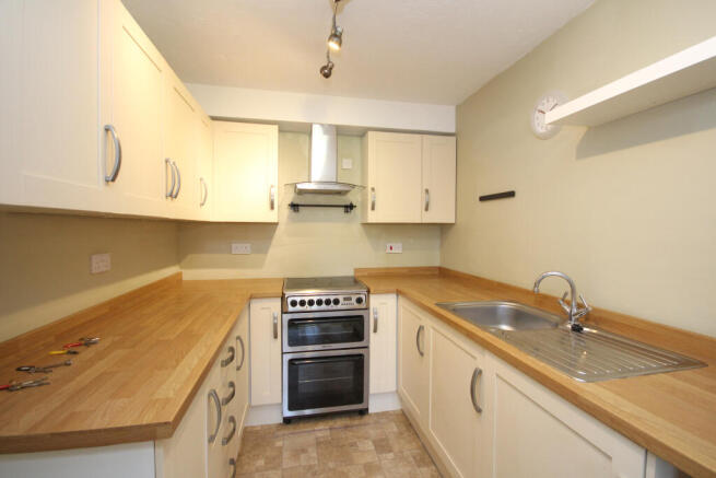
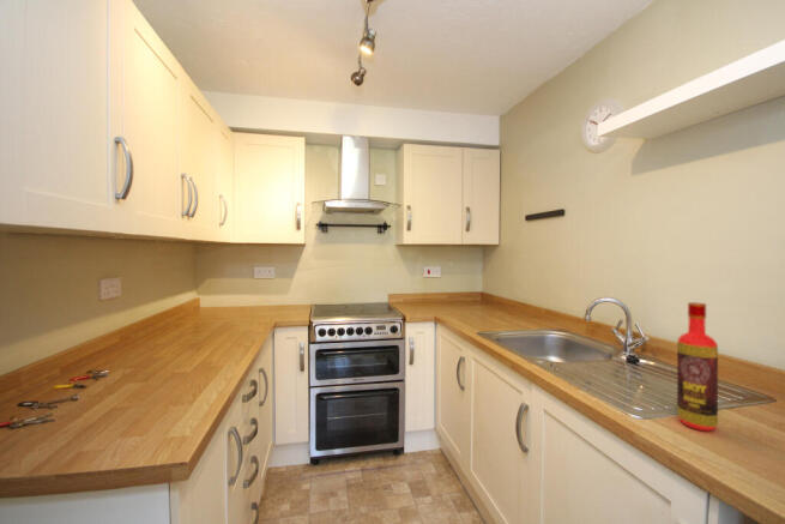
+ bottle (696, 363)
